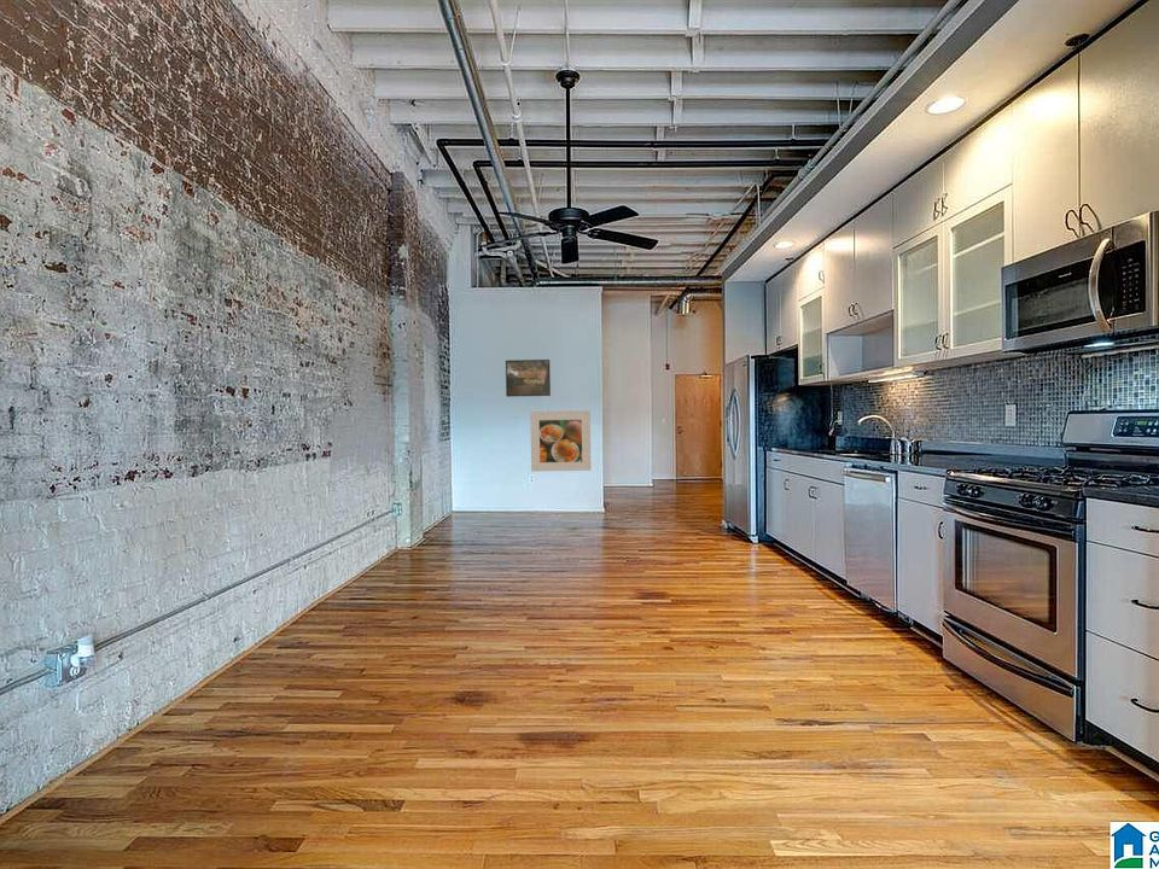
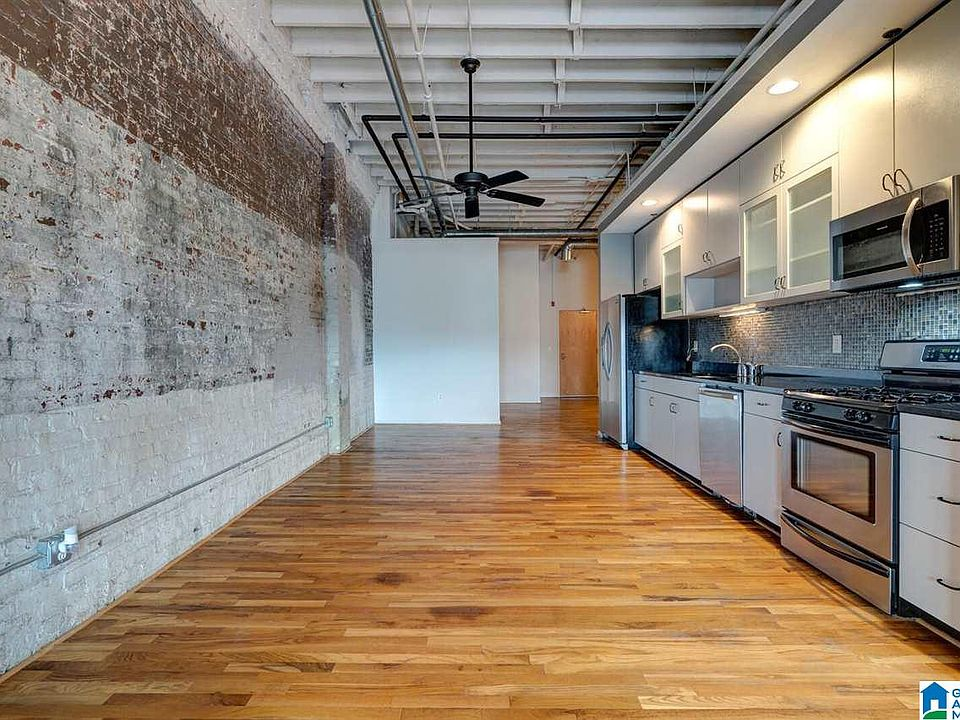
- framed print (560, 441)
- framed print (528, 378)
